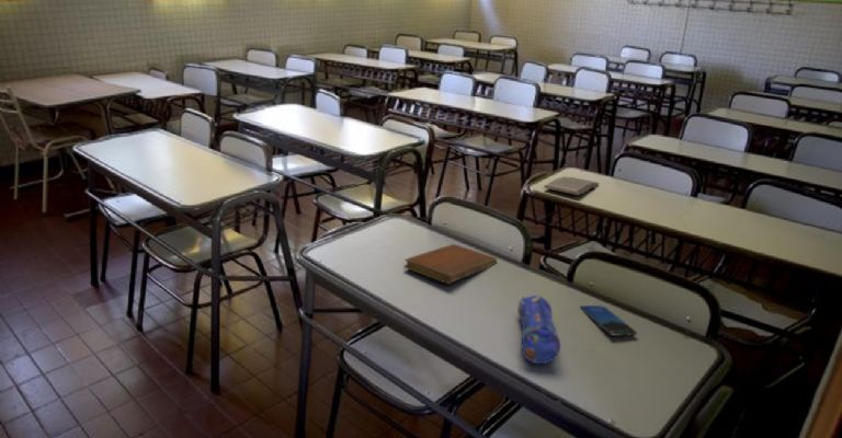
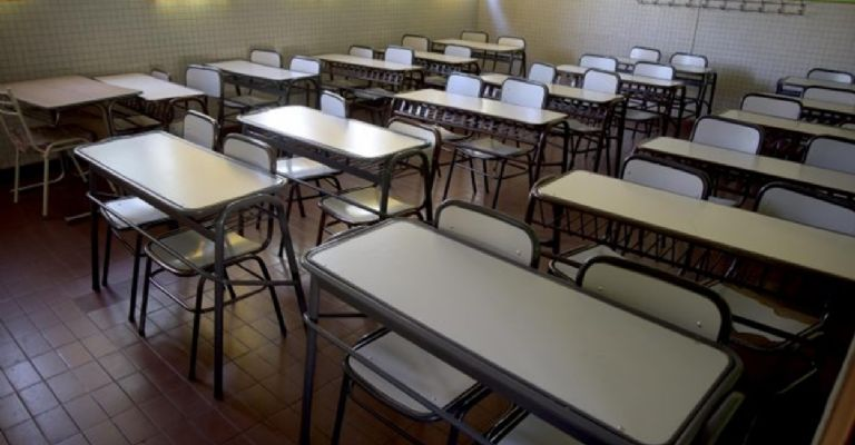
- notebook (452, 262)
- smartphone (606, 320)
- pencil case (537, 325)
- book (574, 183)
